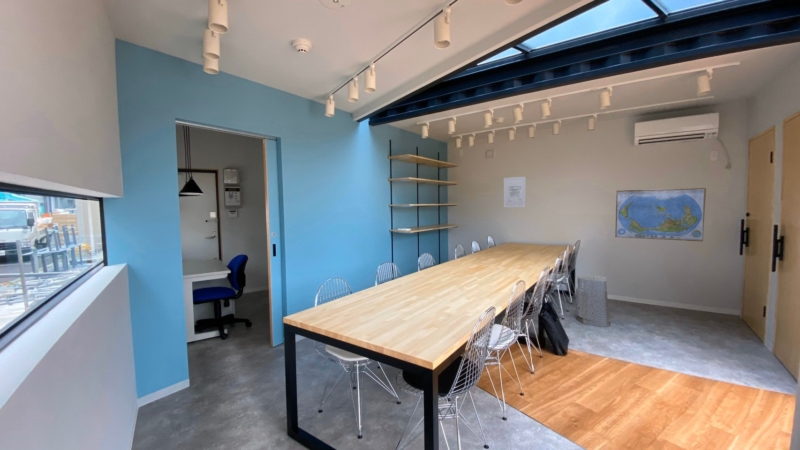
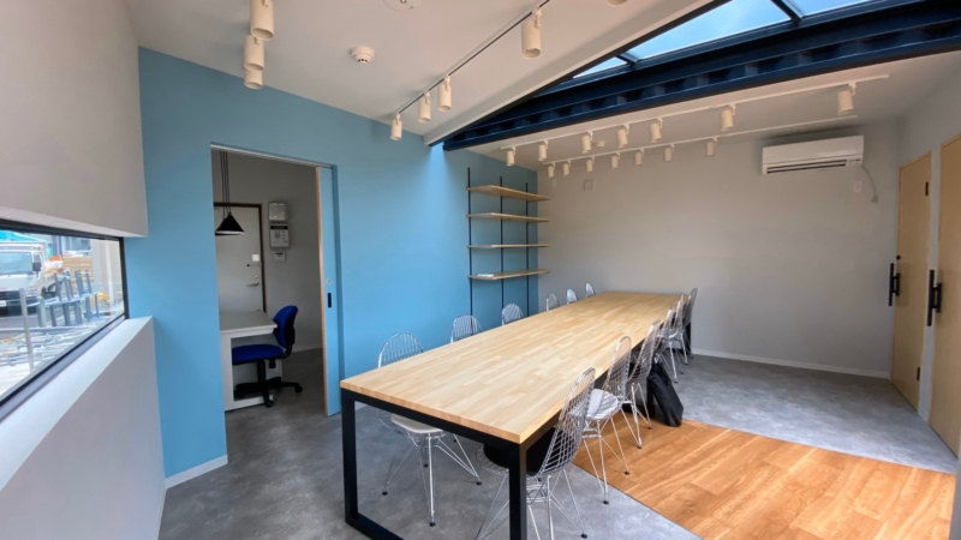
- air purifier (592, 299)
- wall art (514, 192)
- world map (657, 214)
